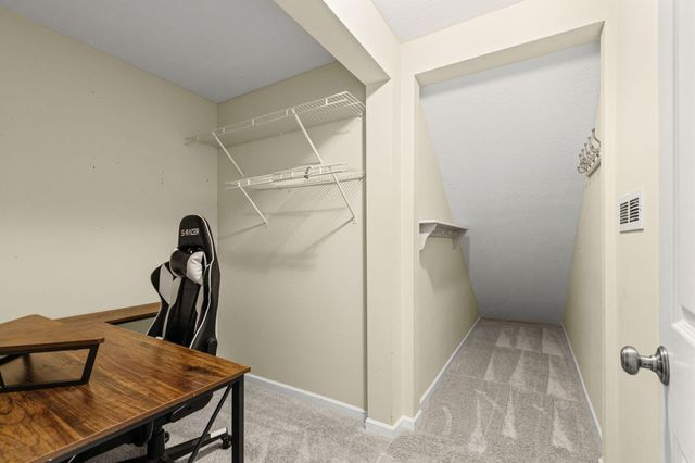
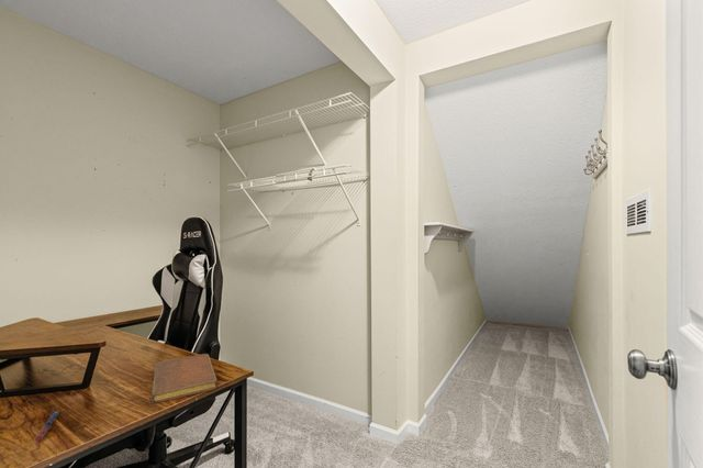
+ notebook (183, 375)
+ pen (47, 424)
